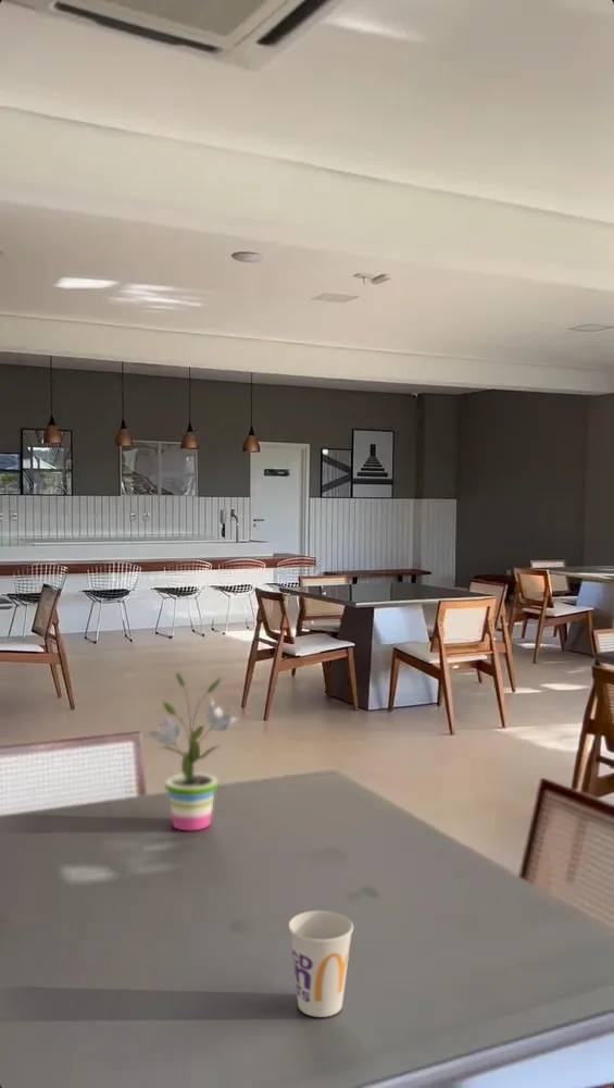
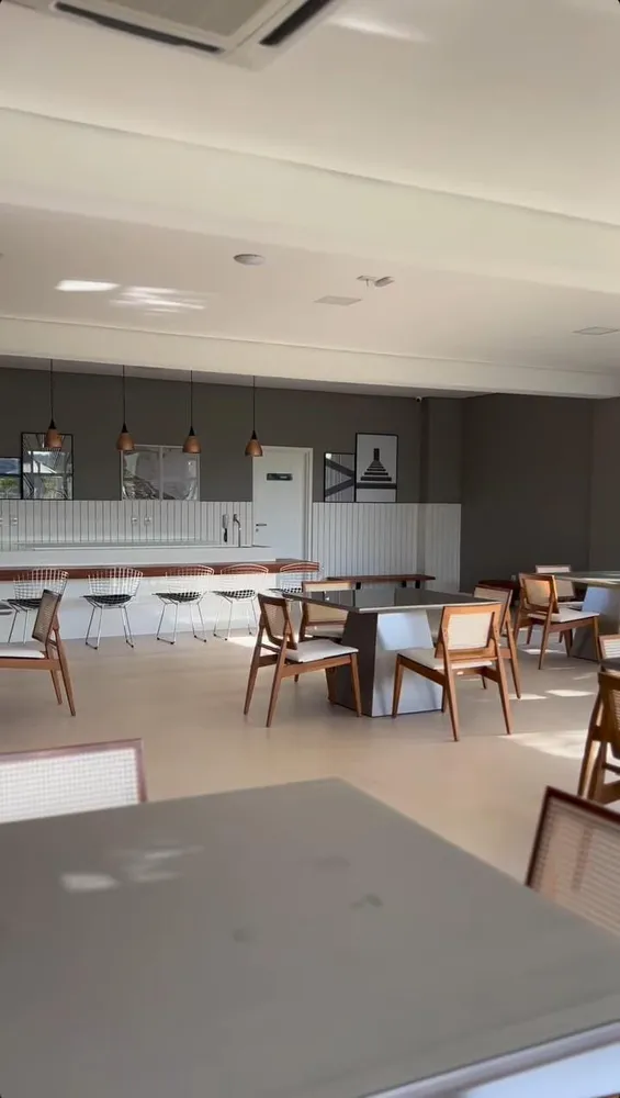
- cup (319, 964)
- potted plant (192, 743)
